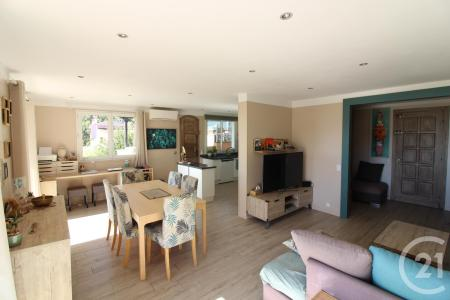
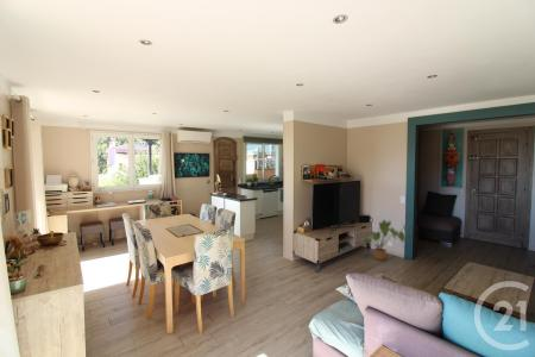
+ house plant (386, 239)
